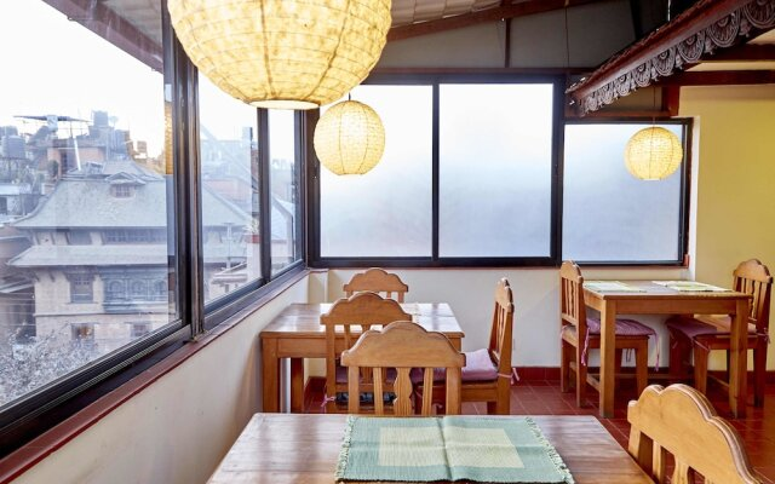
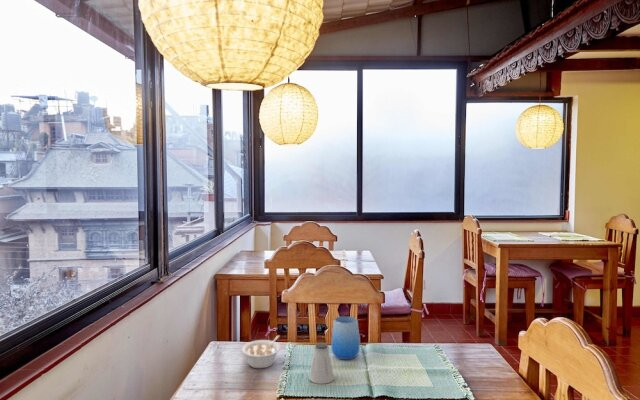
+ saltshaker (321, 361)
+ cup (345, 337)
+ legume (261, 352)
